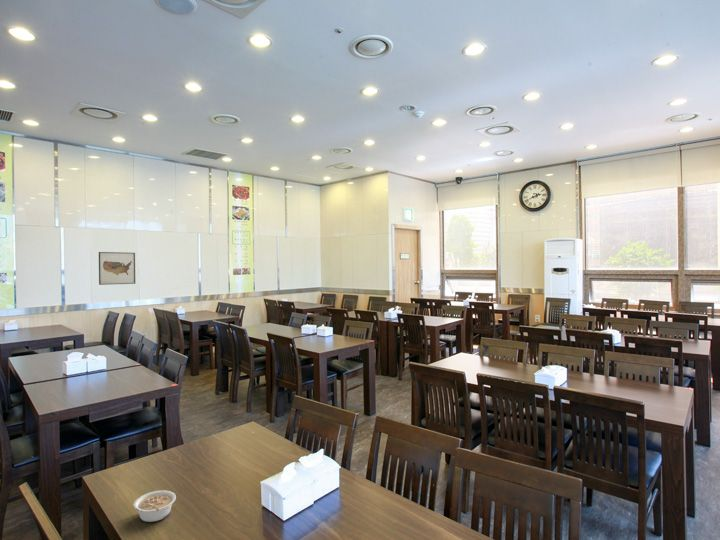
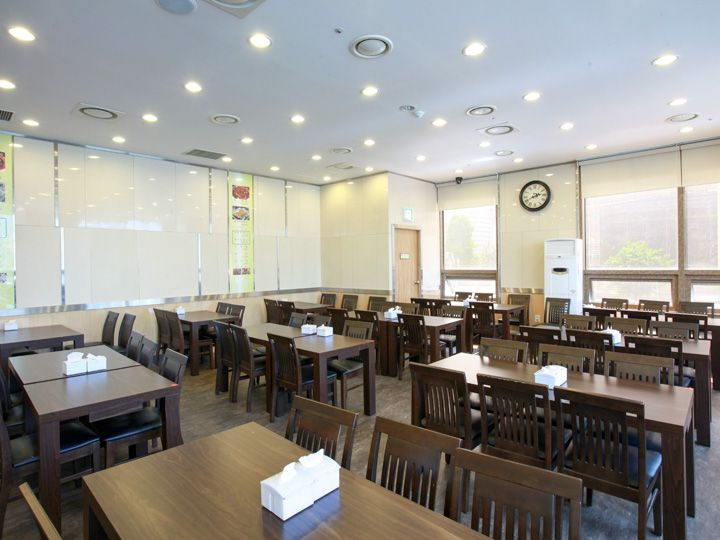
- wall art (117, 268)
- legume (156, 506)
